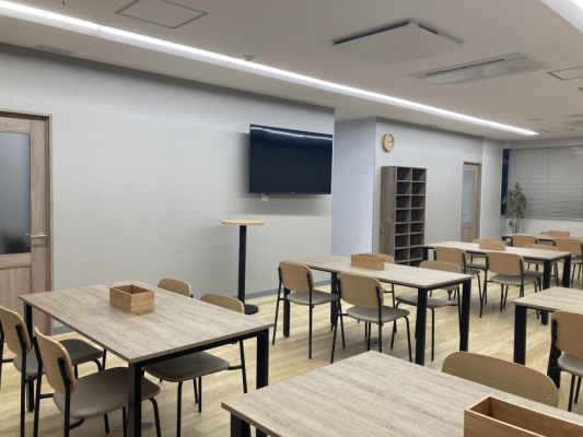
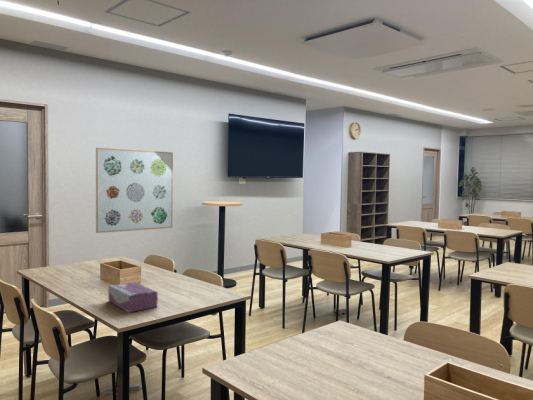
+ tissue box (132, 295)
+ wall art (136, 190)
